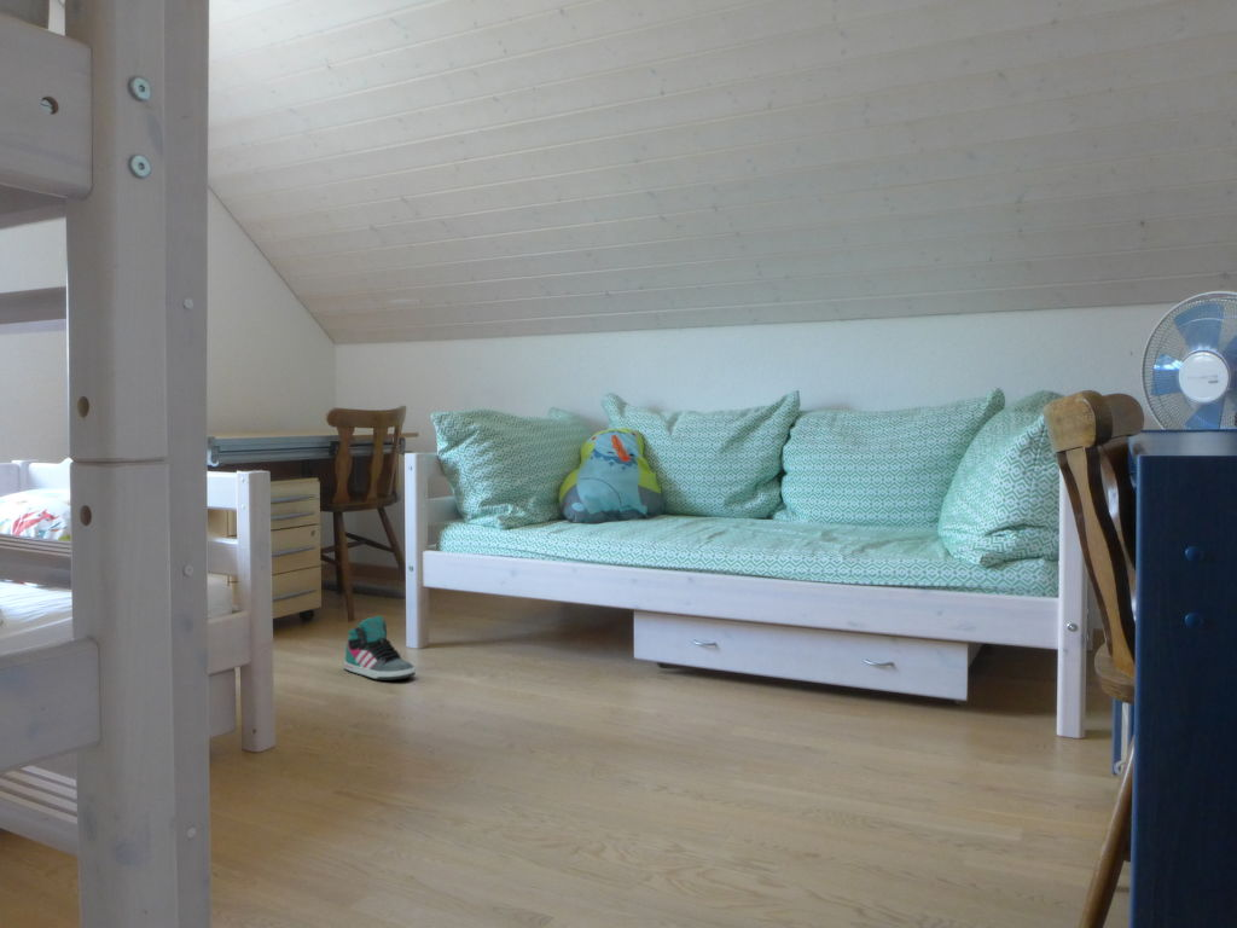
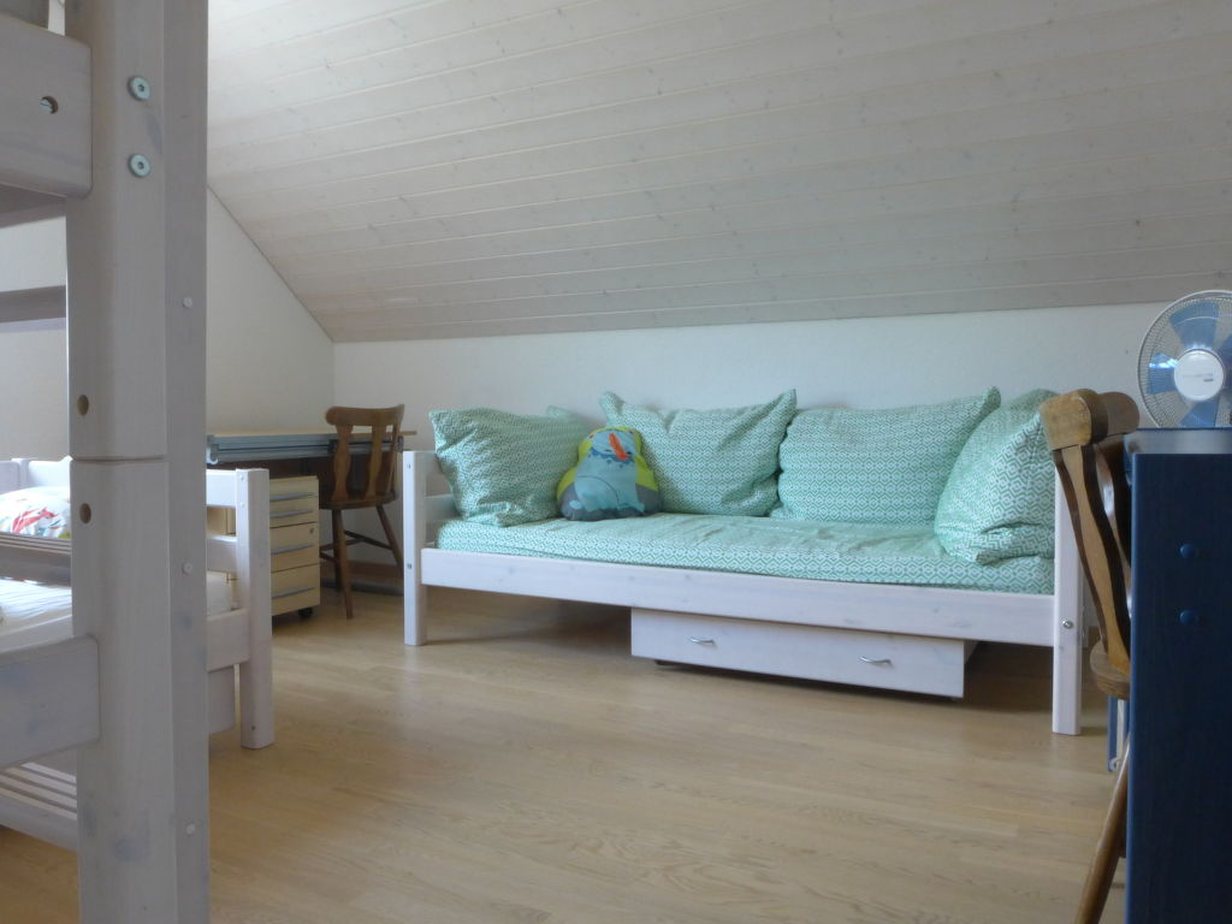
- sneaker (379, 645)
